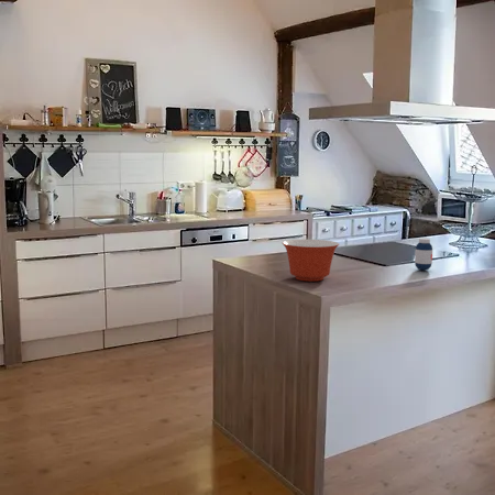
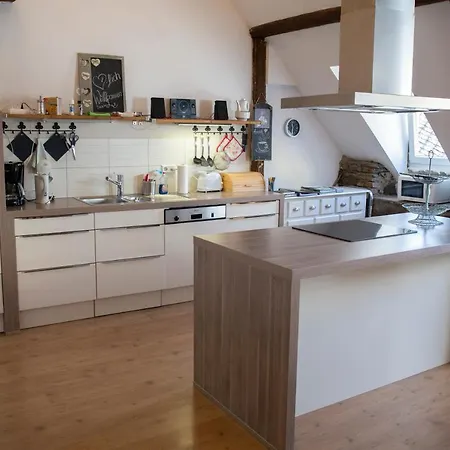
- mixing bowl (309, 261)
- medicine bottle (424, 254)
